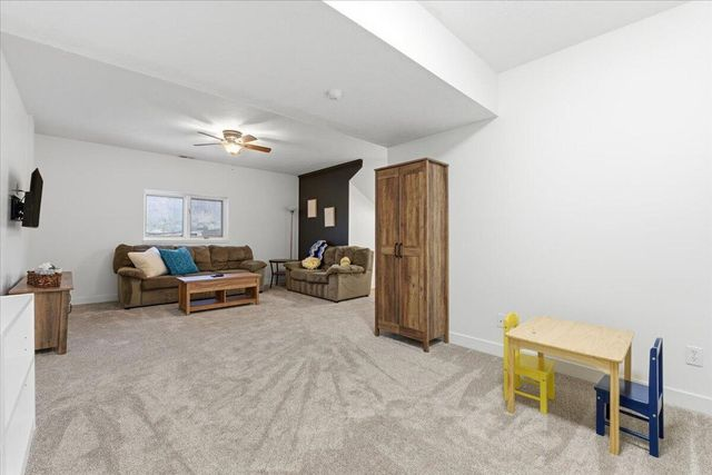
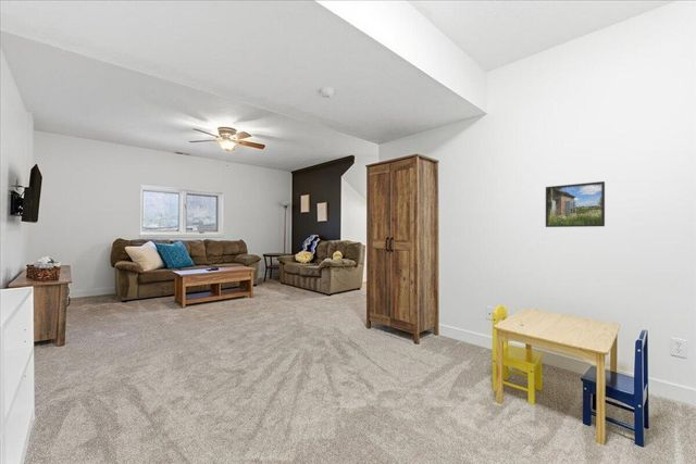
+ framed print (573, 205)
